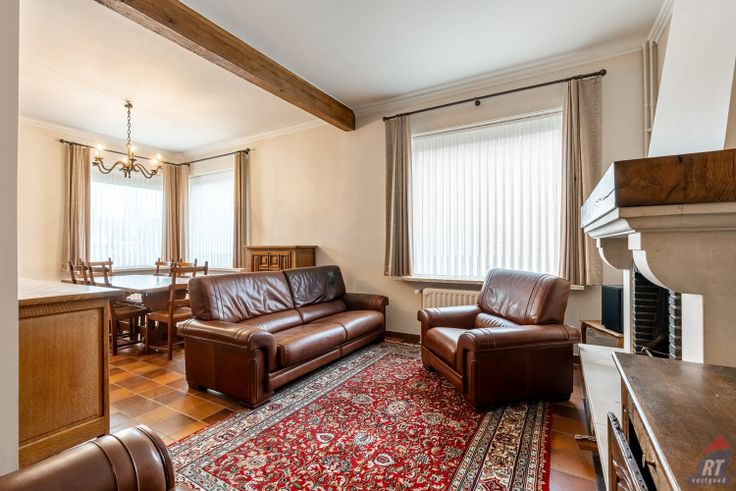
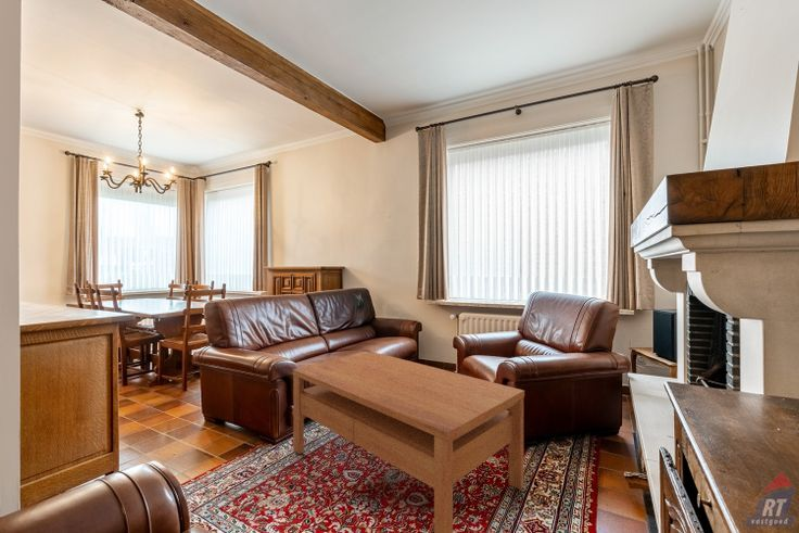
+ coffee table (397, 422)
